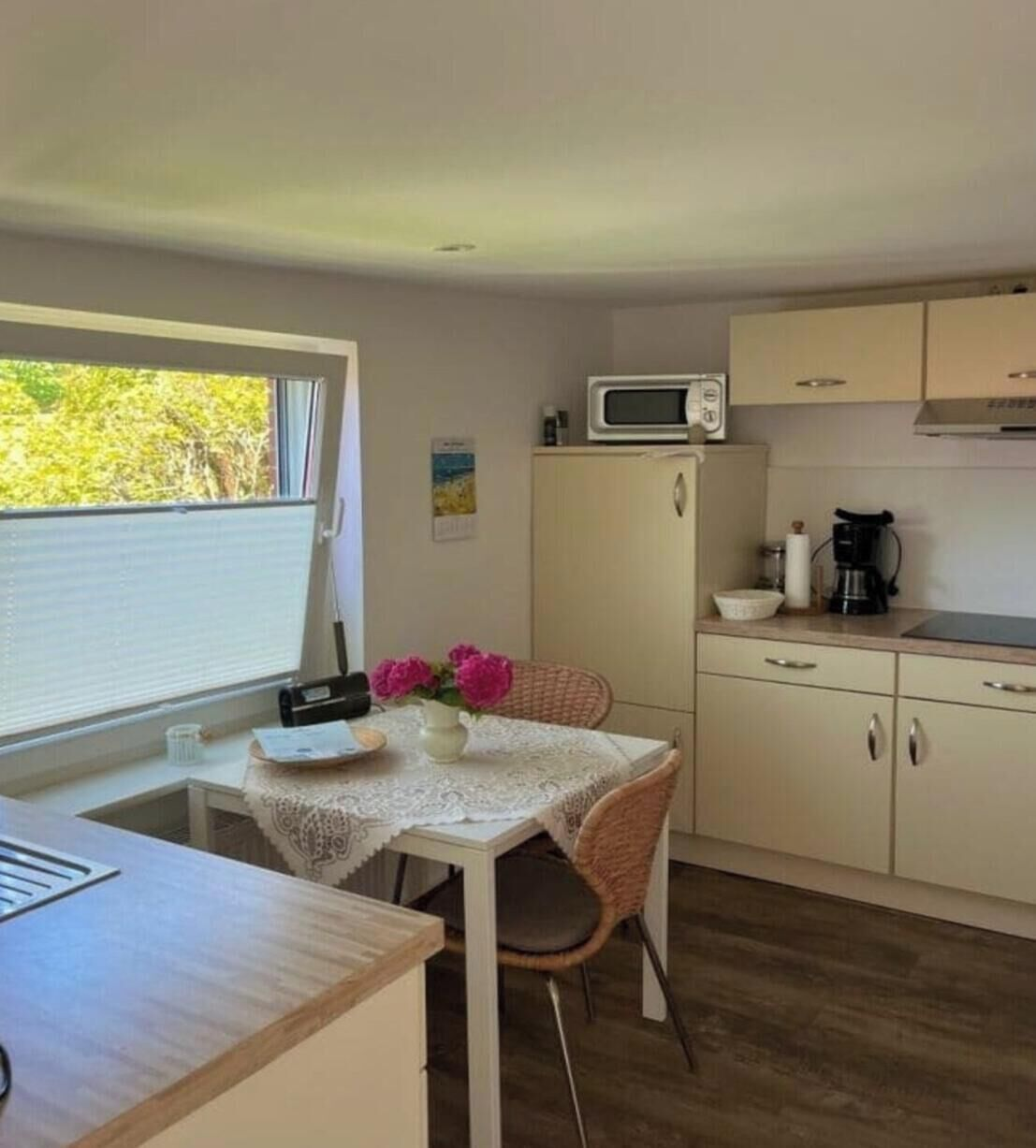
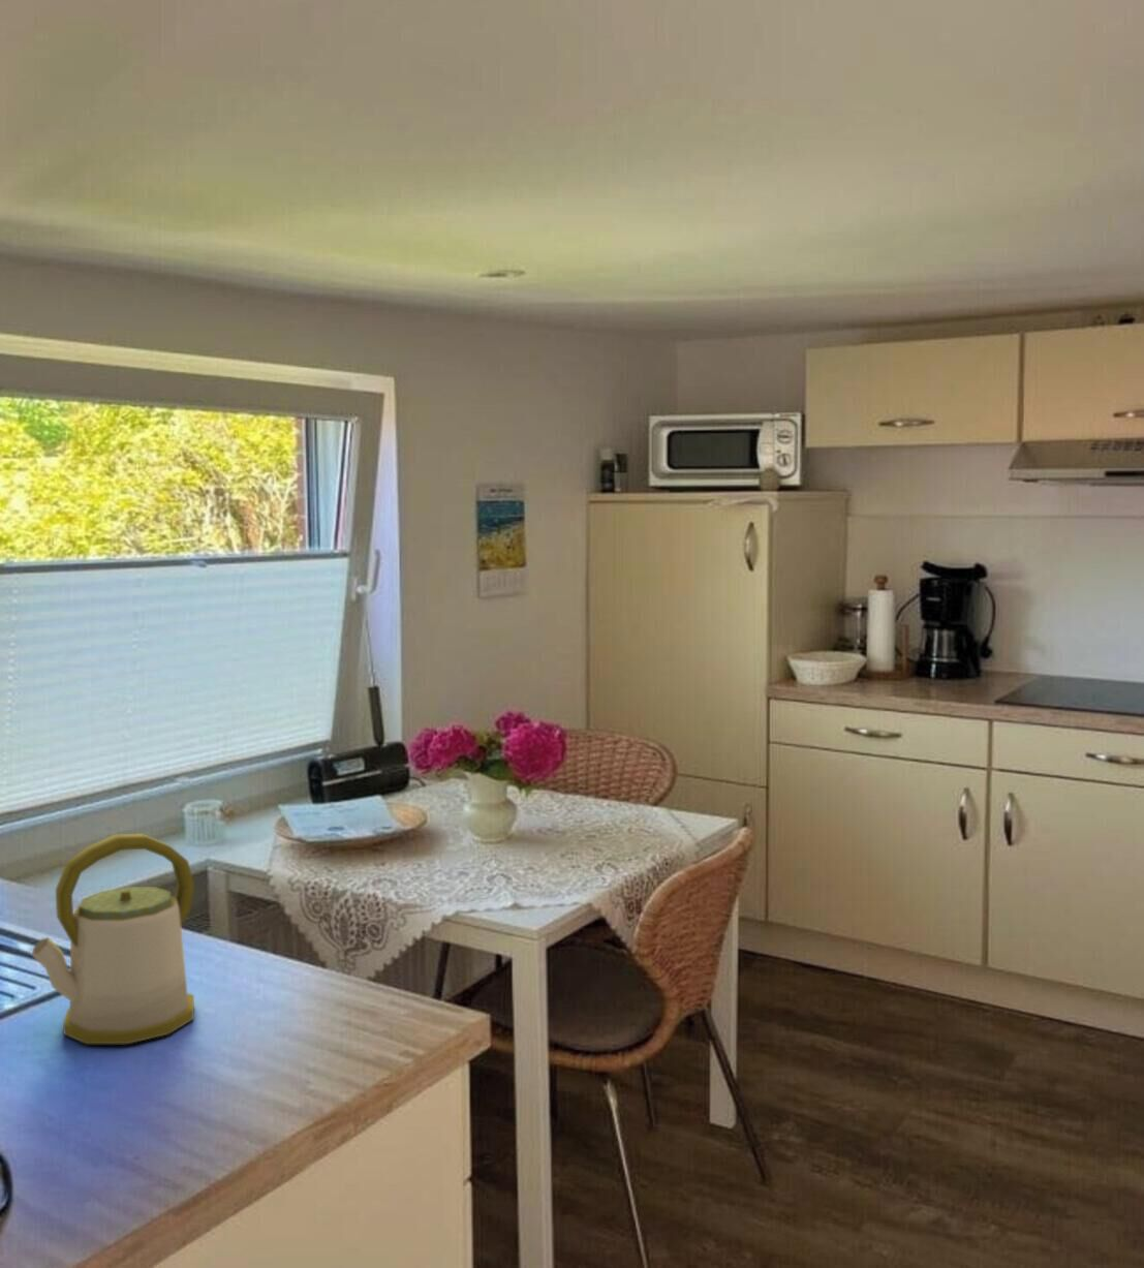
+ kettle (114, 930)
